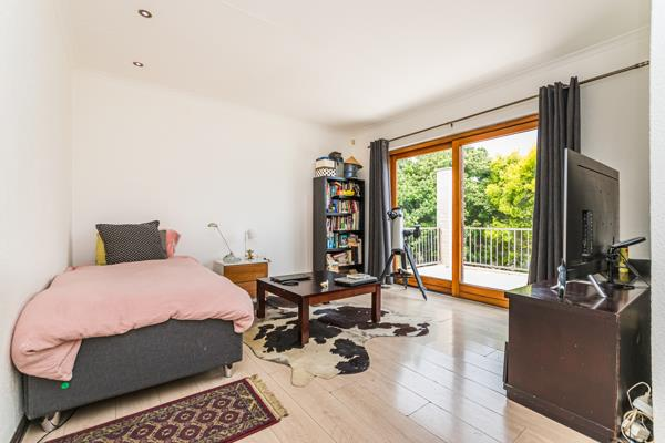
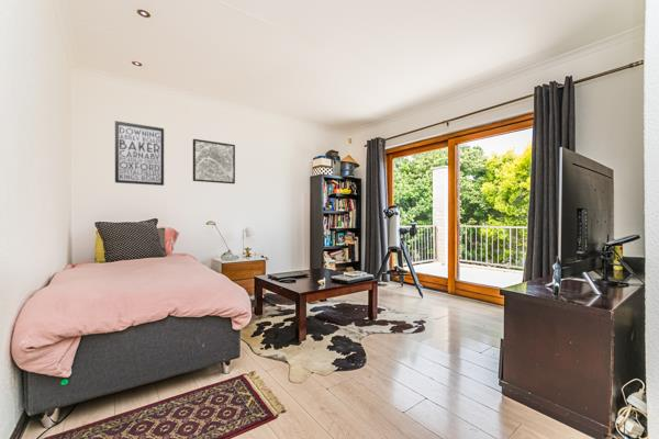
+ wall art (139, 154)
+ wall art (214, 161)
